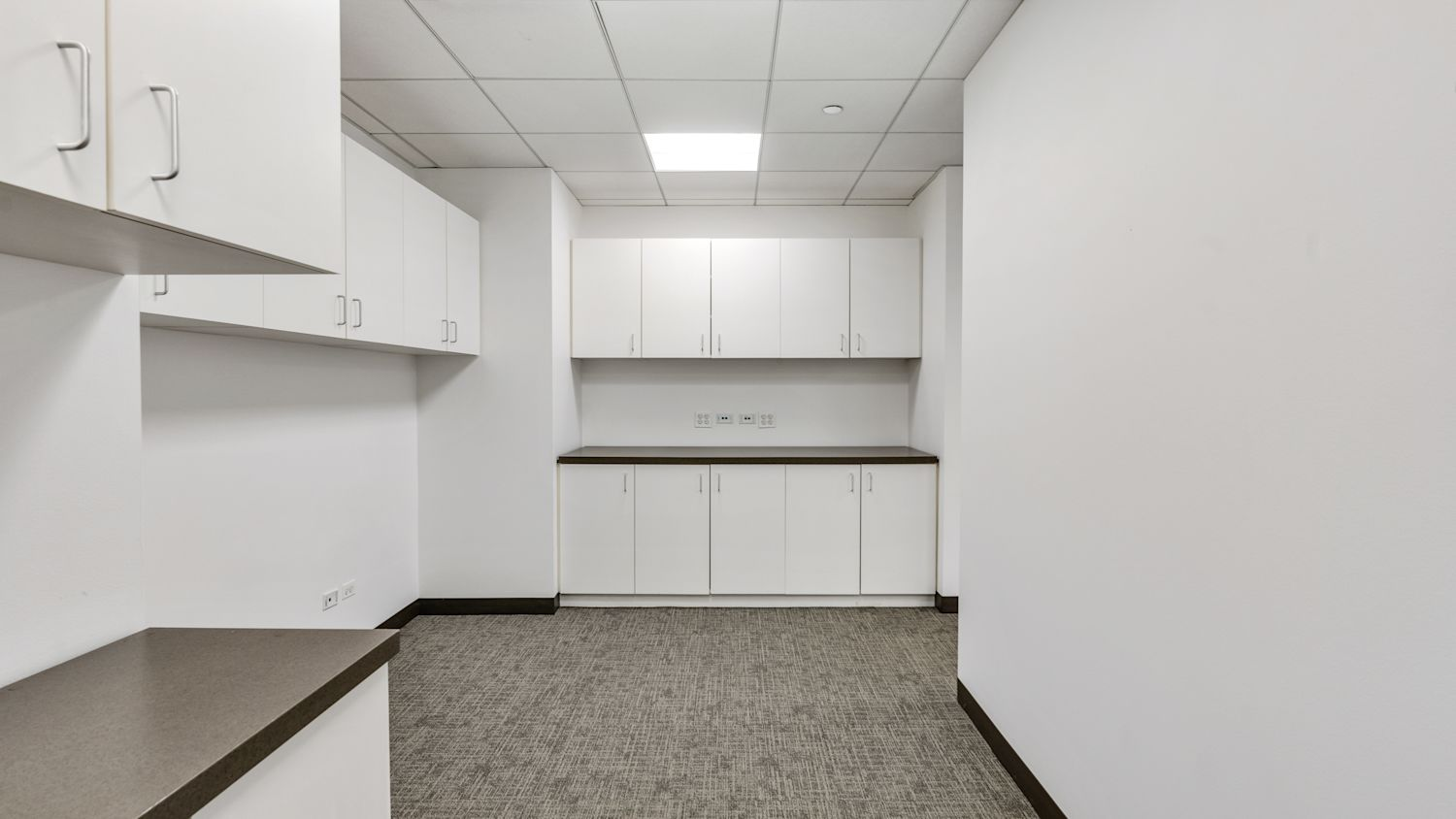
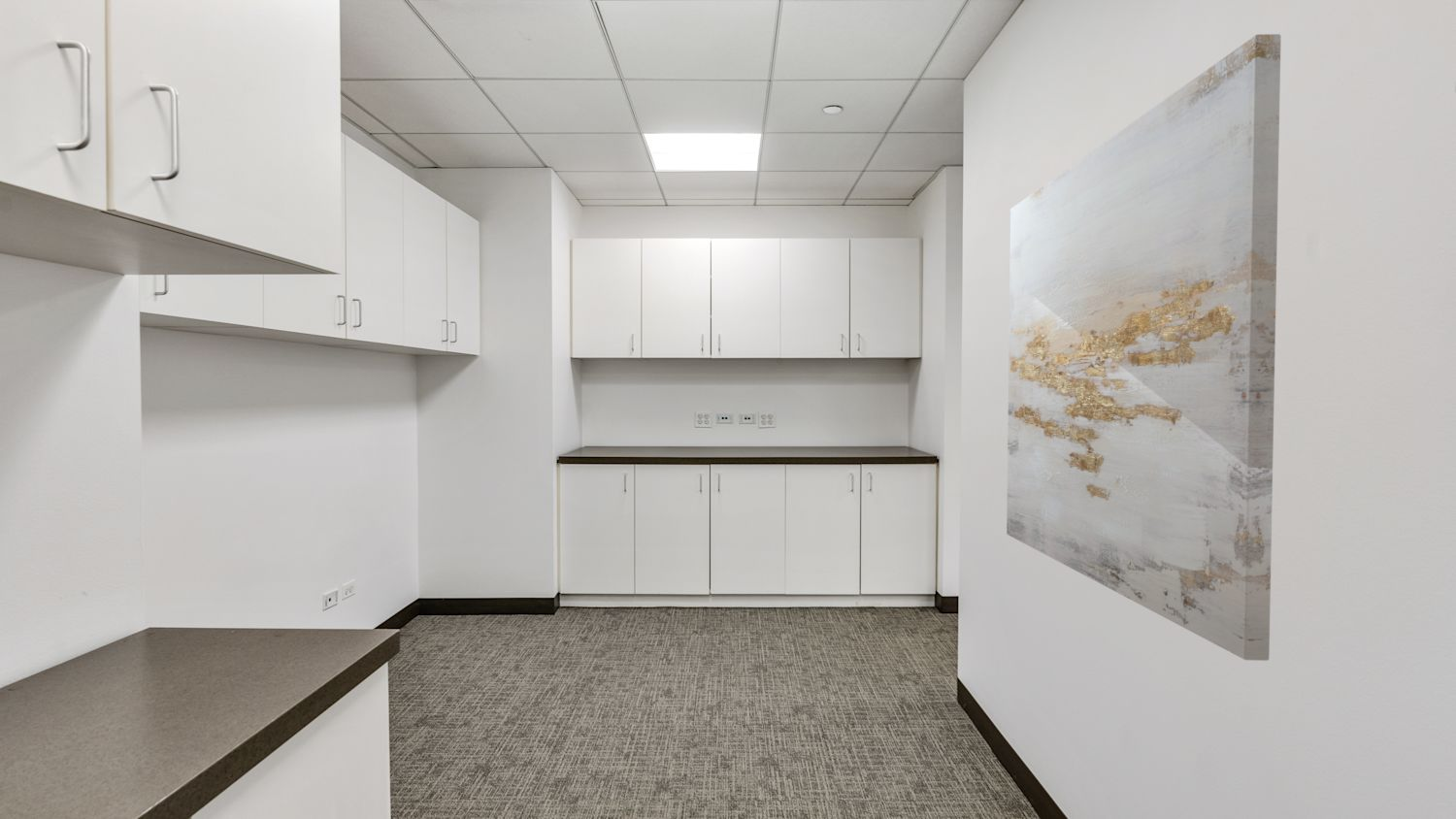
+ wall art (1099, 364)
